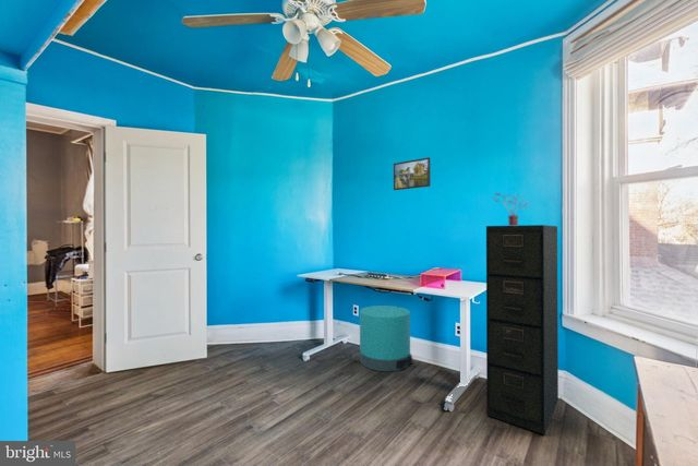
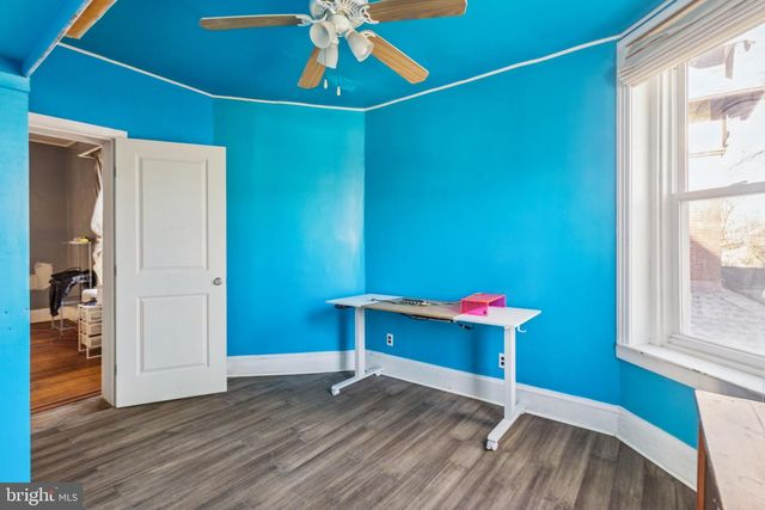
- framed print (411, 174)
- potted plant (508, 210)
- trash can (385, 336)
- filing cabinet (522, 316)
